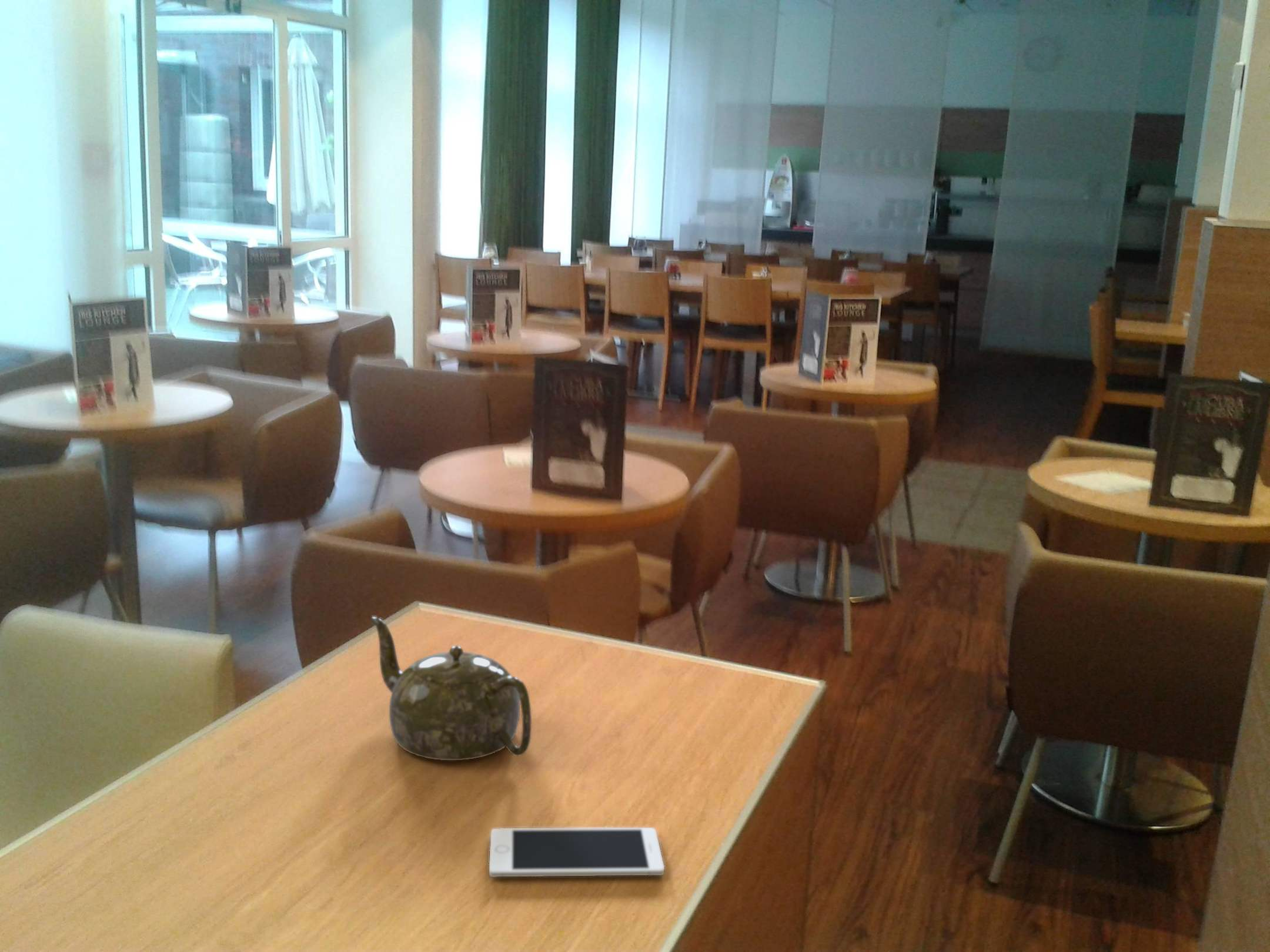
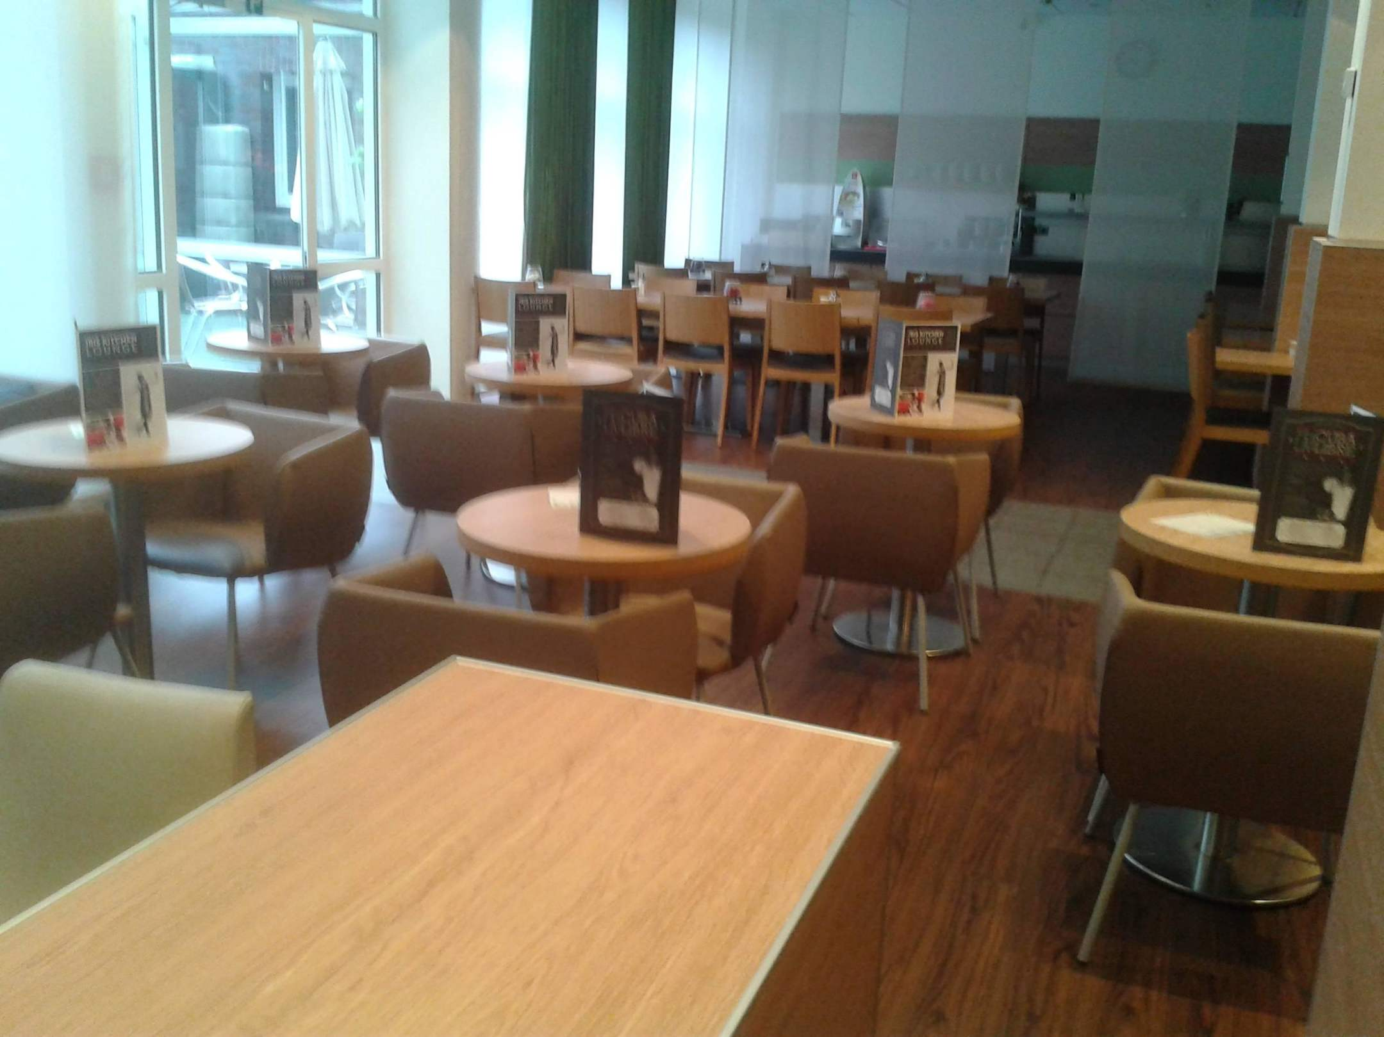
- teapot (447, 688)
- cell phone (576, 852)
